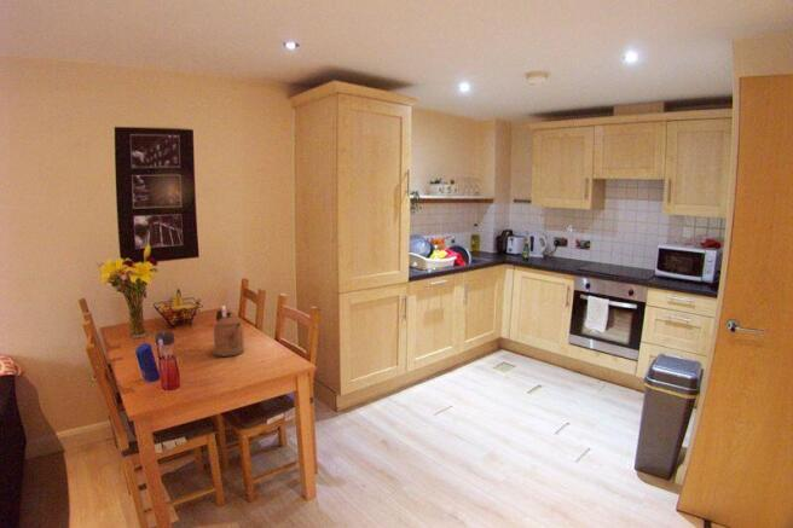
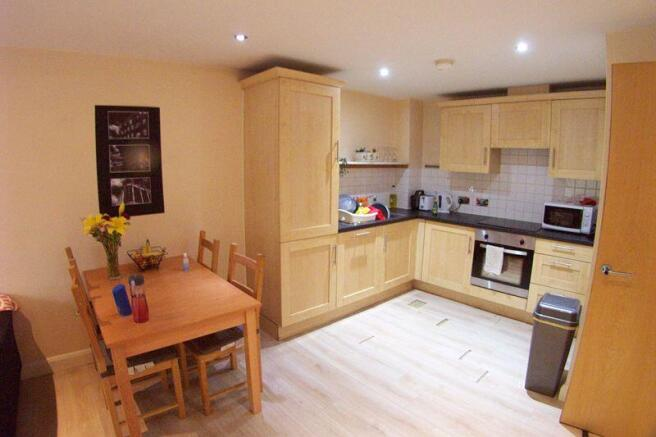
- coffeepot (228, 331)
